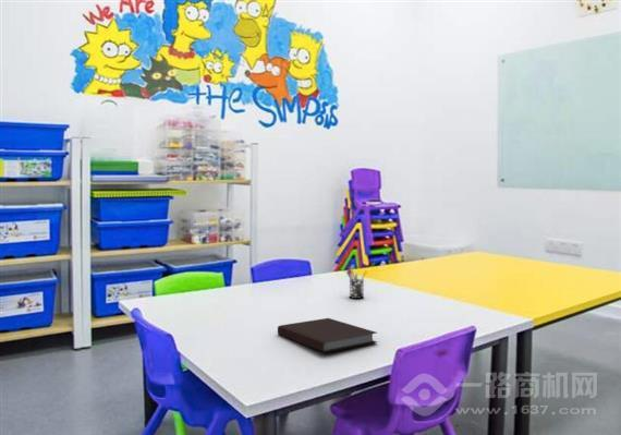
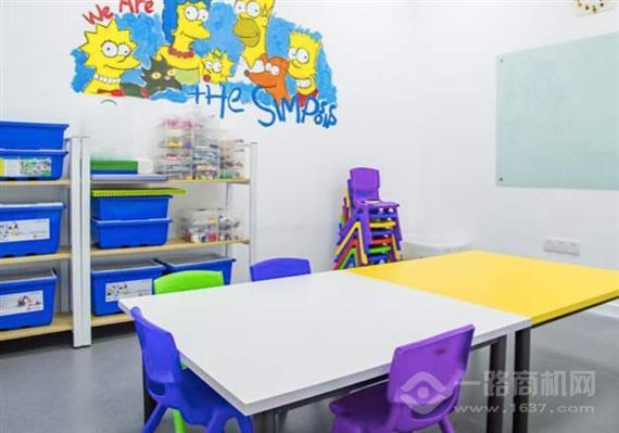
- pen holder (355, 282)
- notebook (326, 334)
